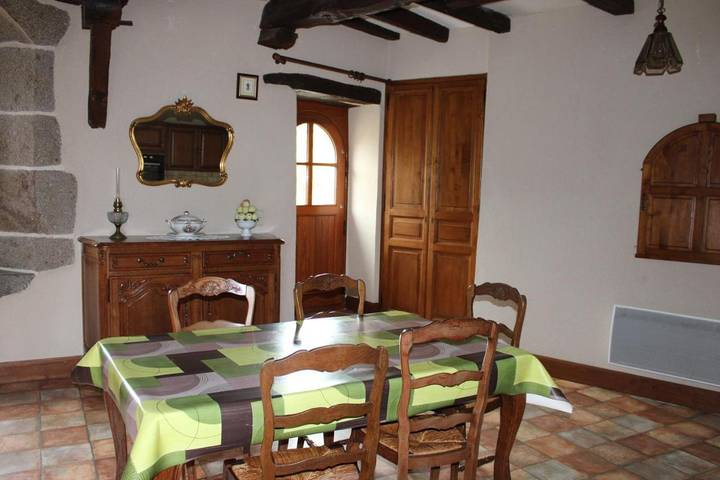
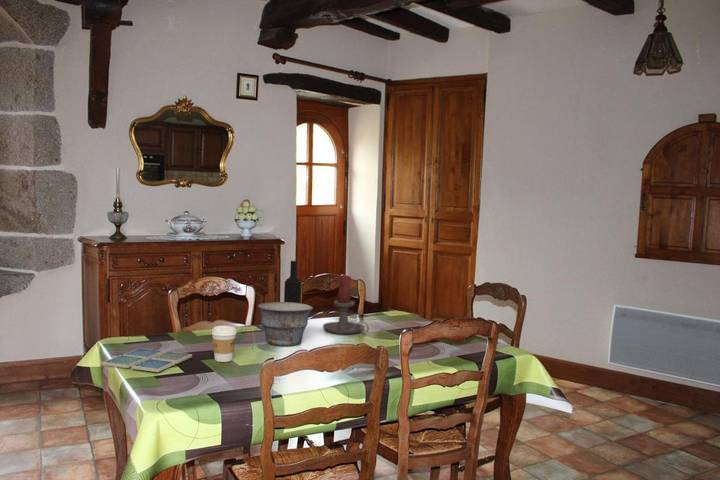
+ wine bottle (292, 294)
+ bowl (285, 323)
+ drink coaster (148, 359)
+ candle holder (348, 303)
+ coffee cup (223, 343)
